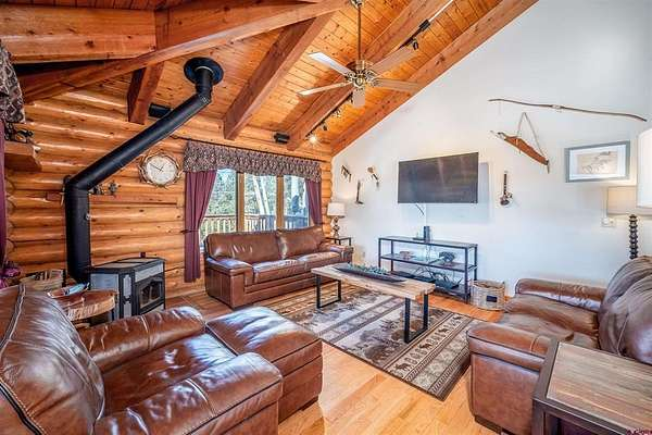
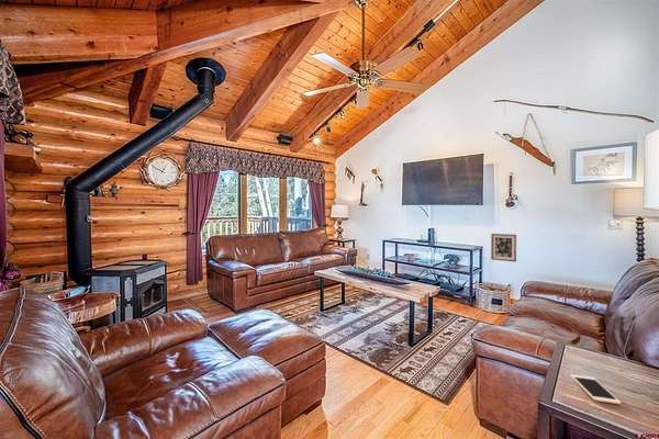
+ wall art (503, 247)
+ cell phone (593, 387)
